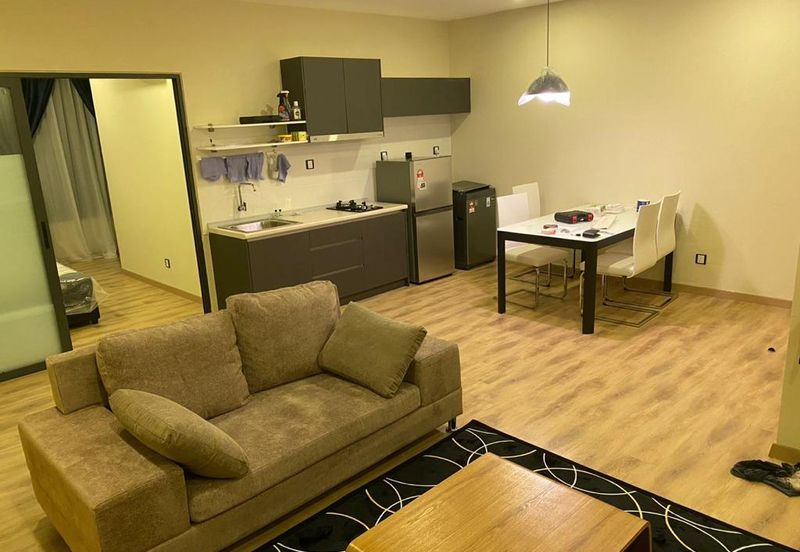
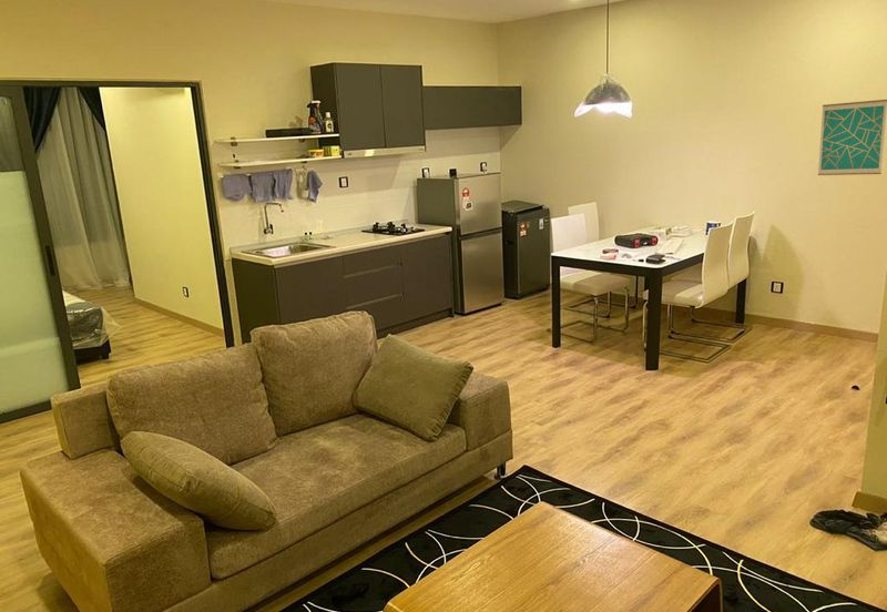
+ wall art (850, 139)
